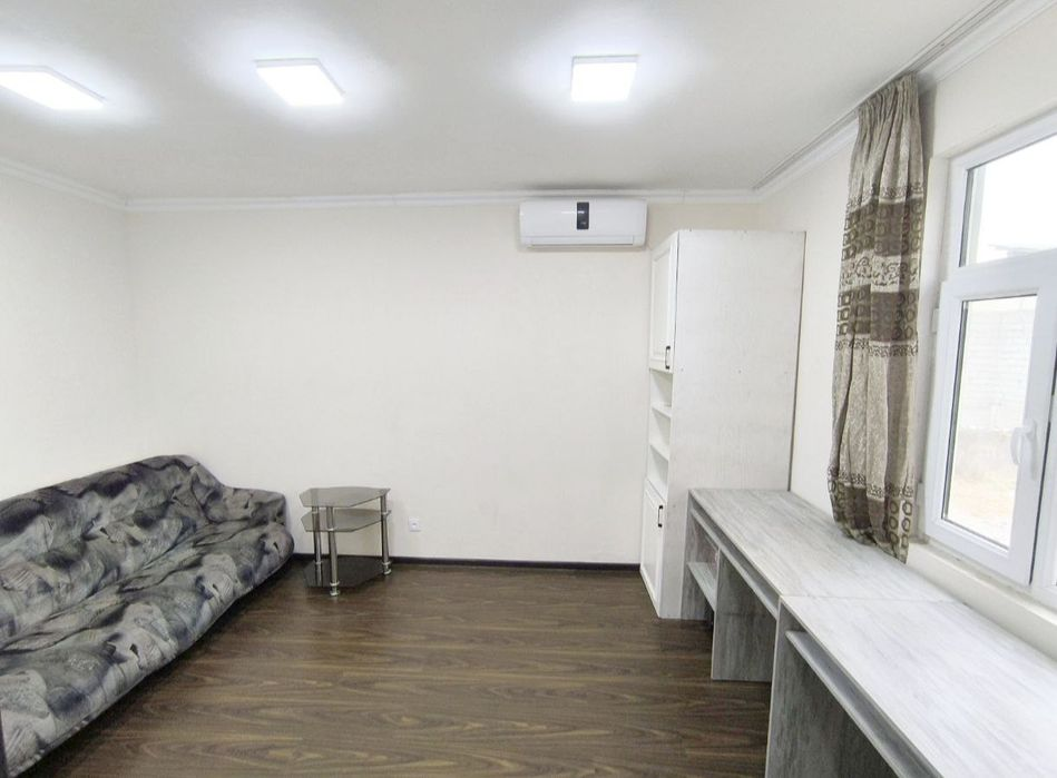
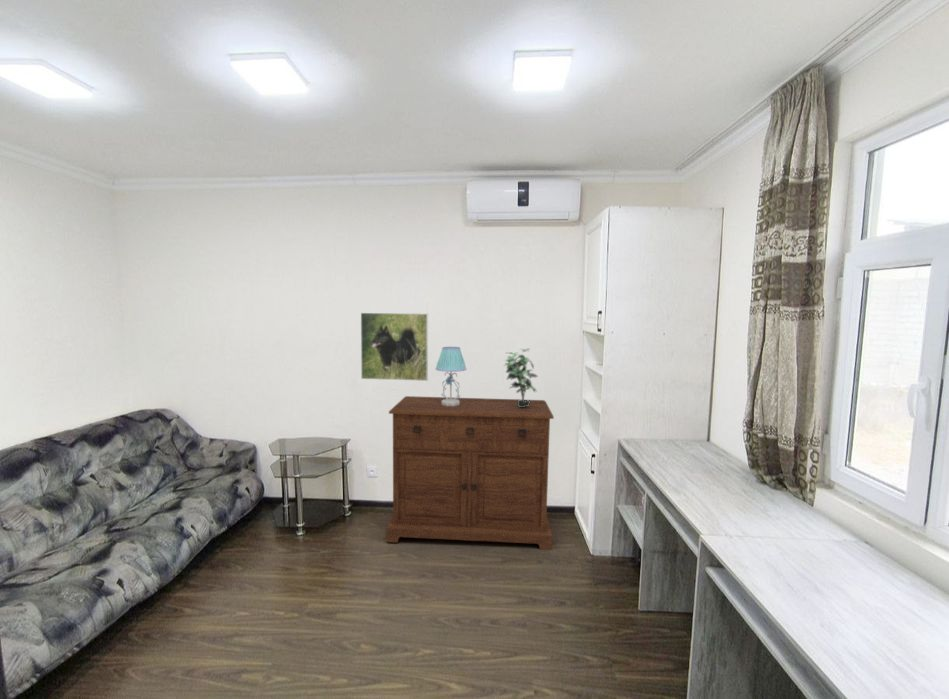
+ sideboard (471, 466)
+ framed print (394, 346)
+ potted plant (519, 377)
+ table lamp (450, 375)
